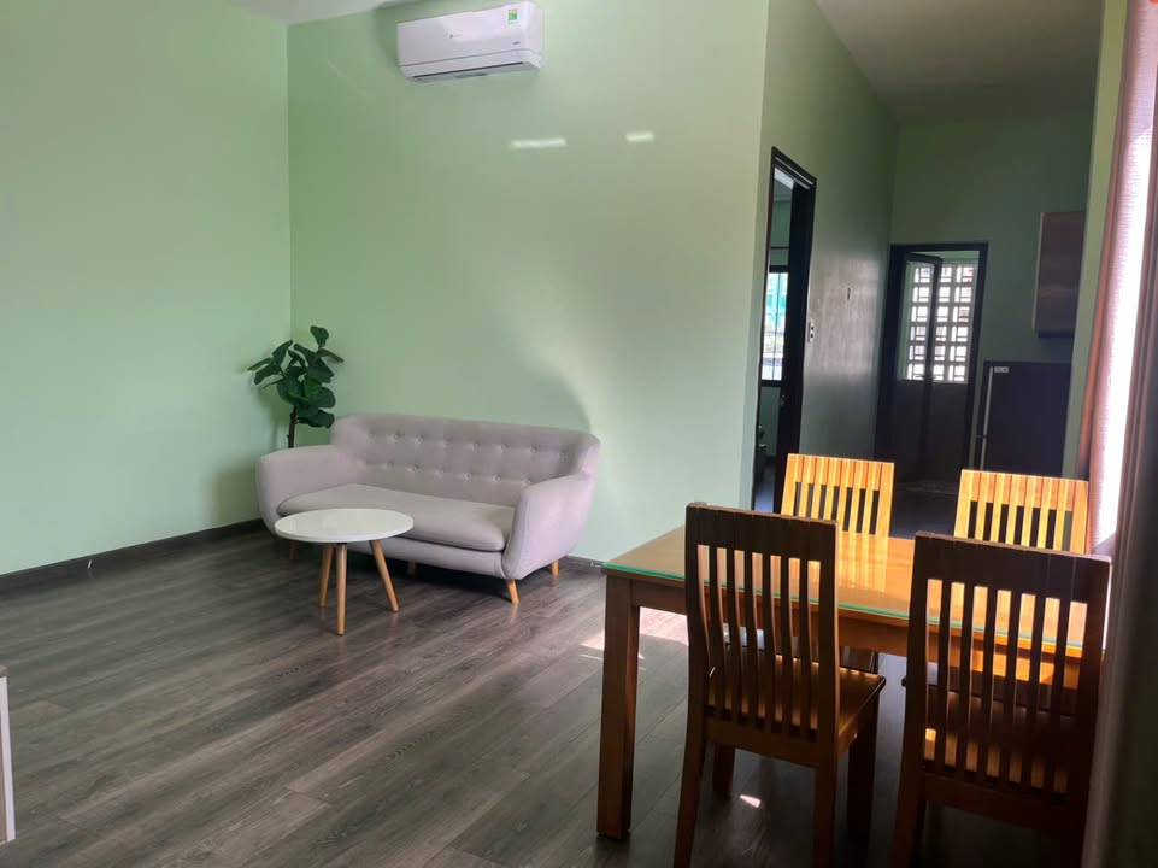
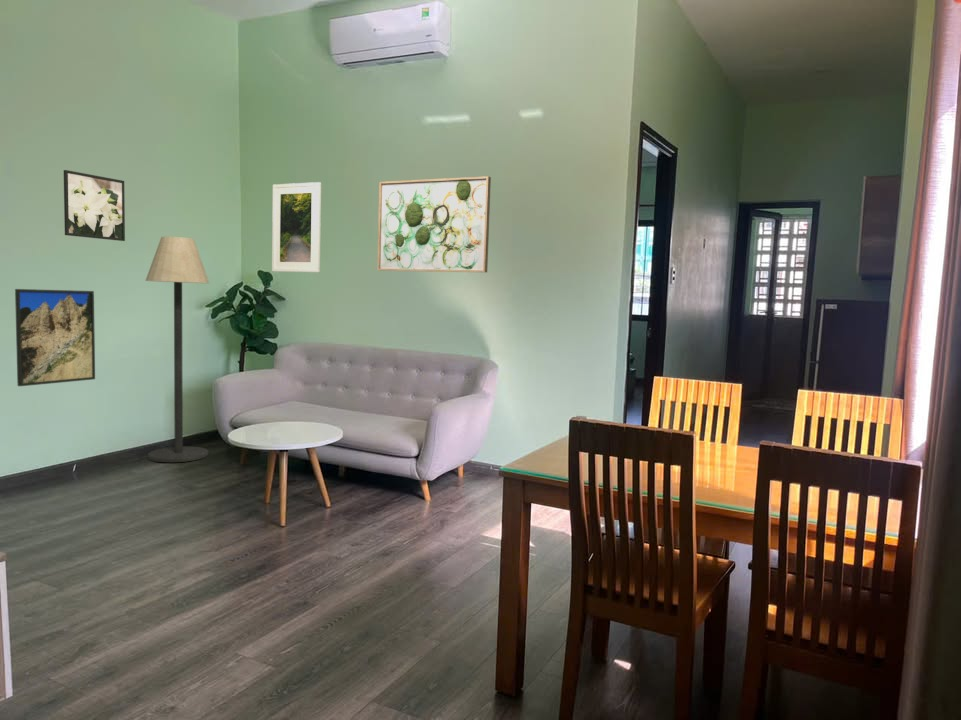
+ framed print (296, 227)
+ wall art (430, 225)
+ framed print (95, 207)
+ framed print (57, 336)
+ floor lamp (178, 348)
